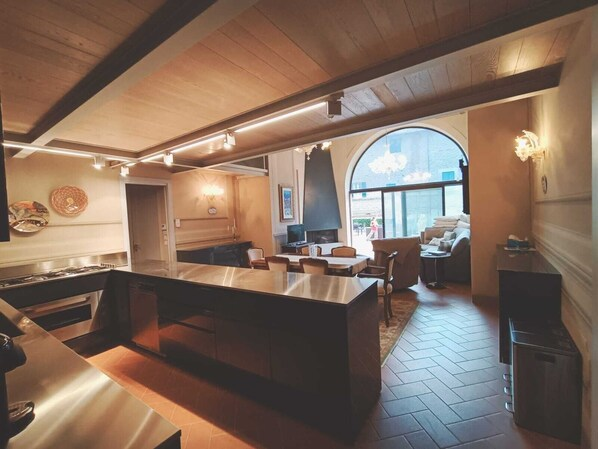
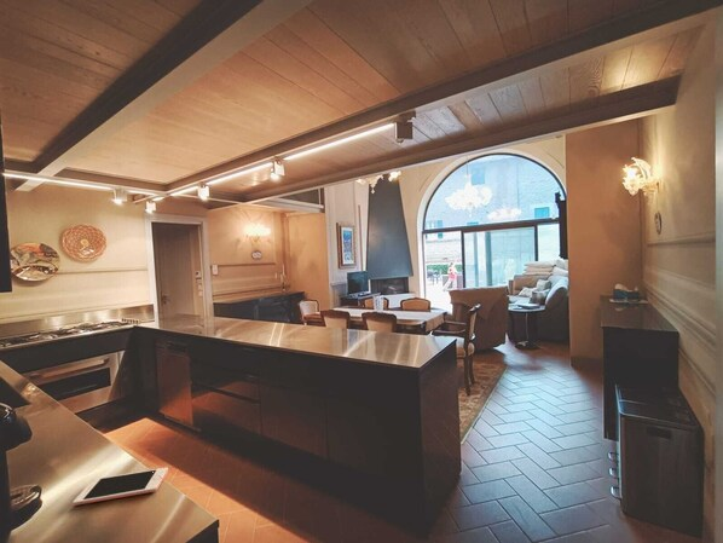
+ cell phone (123, 485)
